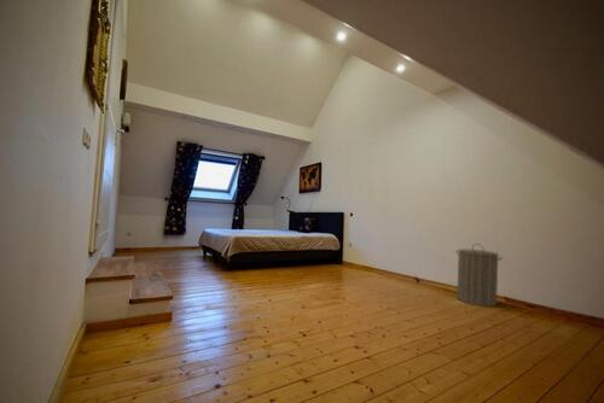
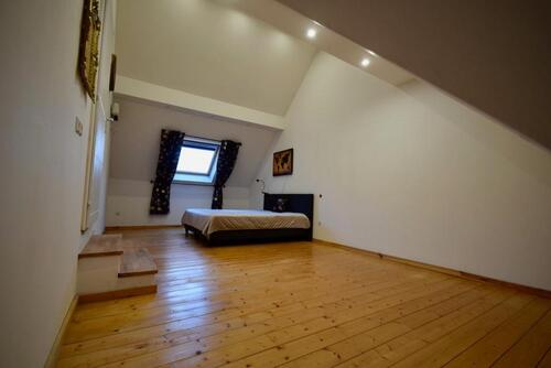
- laundry hamper (477, 271)
